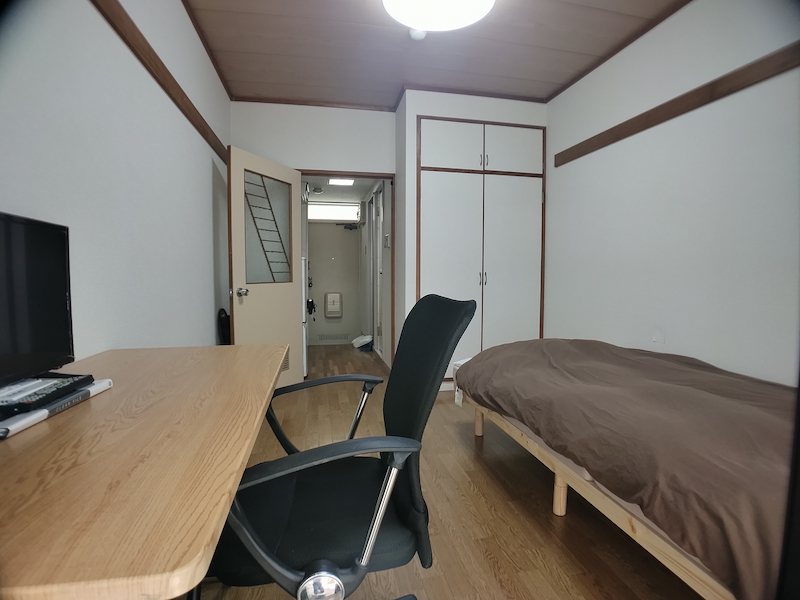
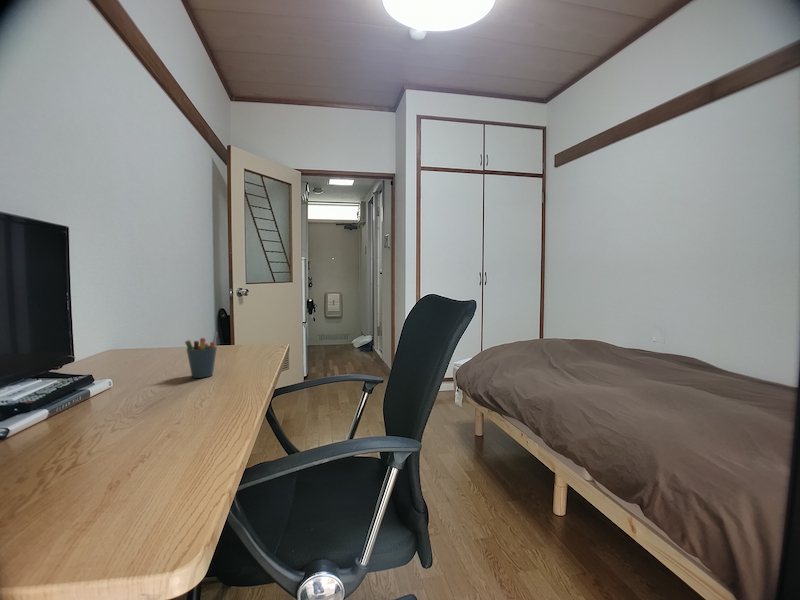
+ pen holder (202, 354)
